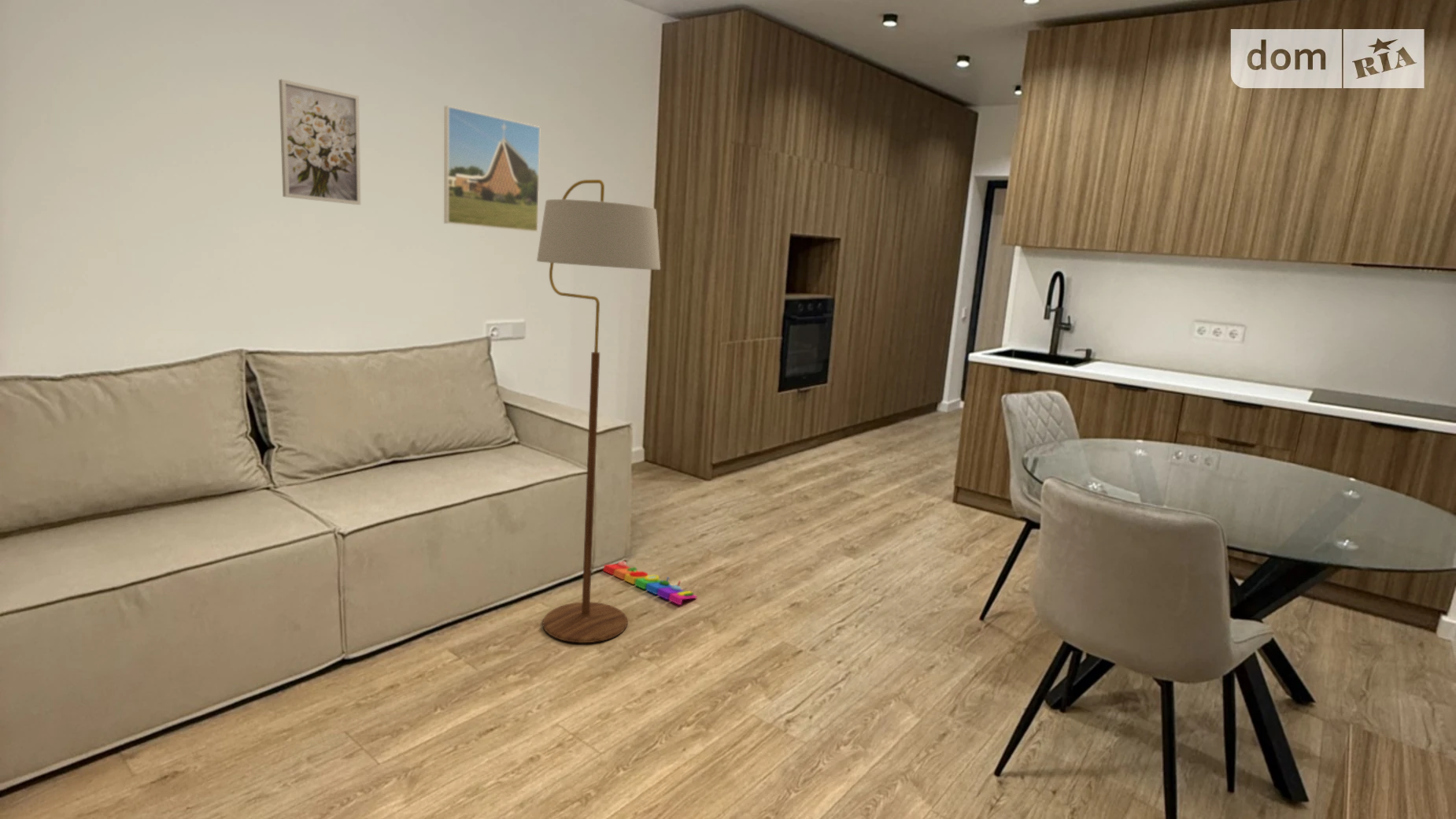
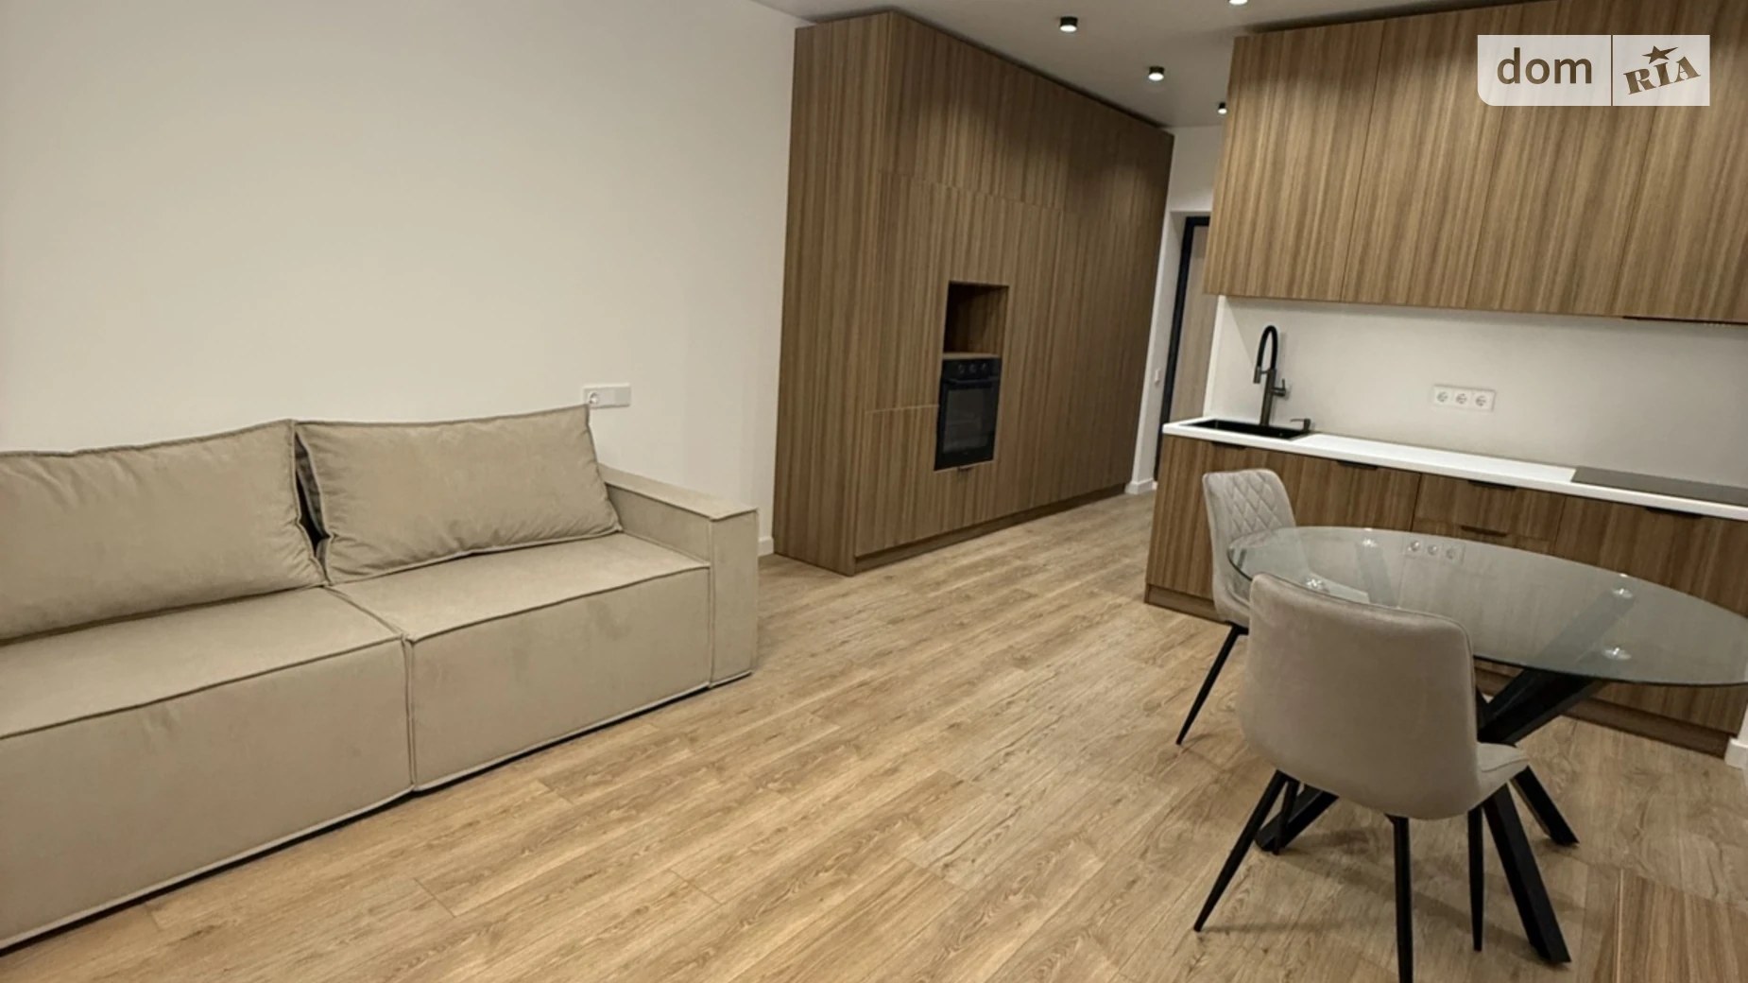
- wall art (321, 145)
- knob puzzle (649, 579)
- floor lamp (589, 411)
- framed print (493, 172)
